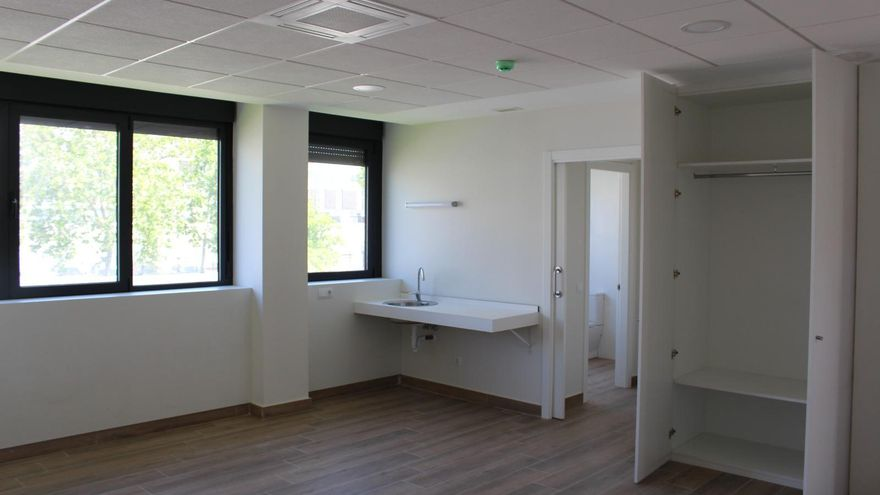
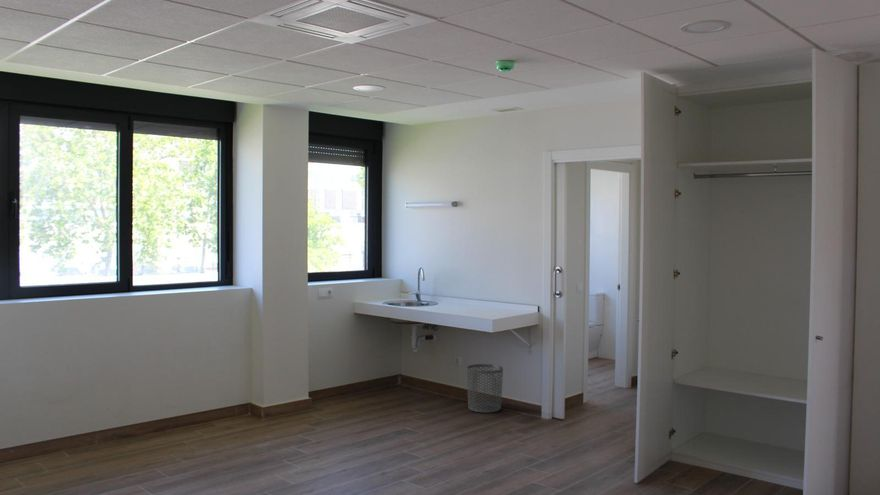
+ waste bin (484, 388)
